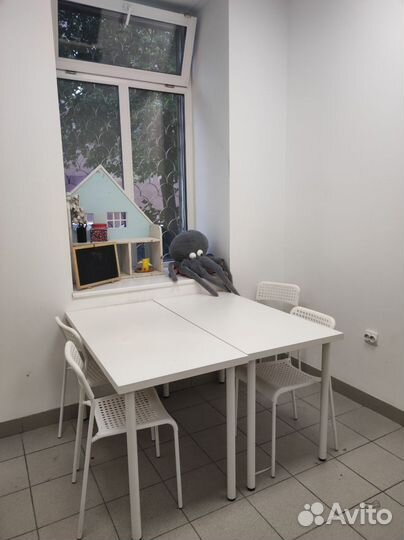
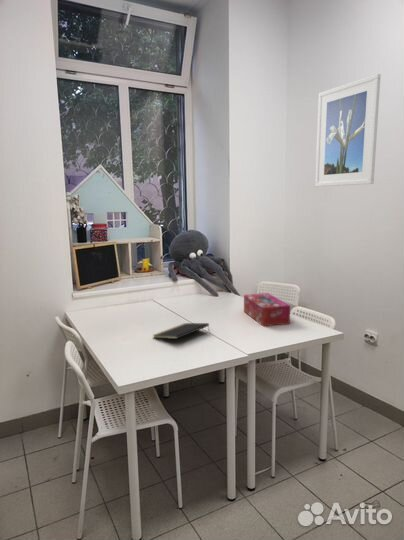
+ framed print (344, 135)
+ notepad (181, 330)
+ tissue box (265, 308)
